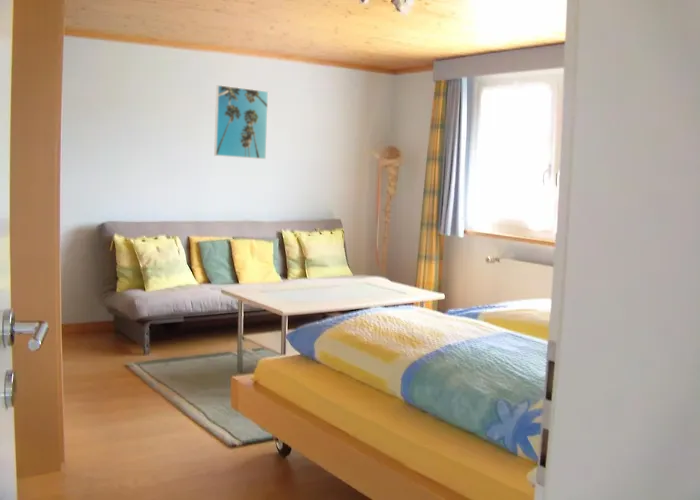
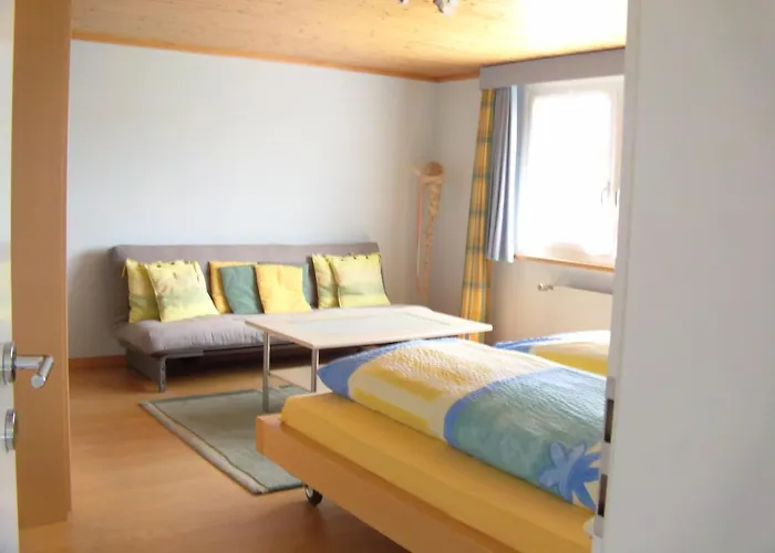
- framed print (241, 123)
